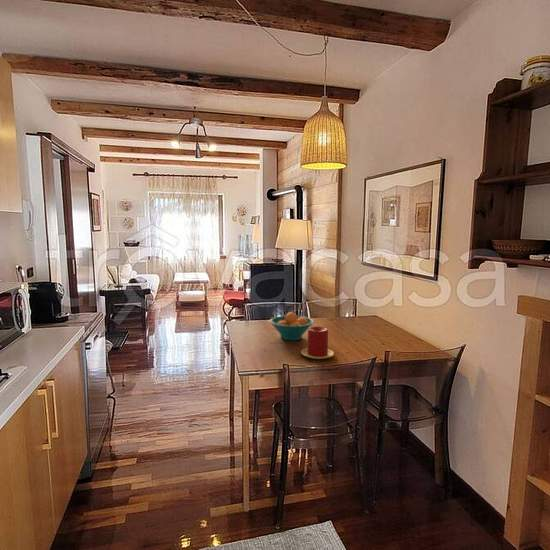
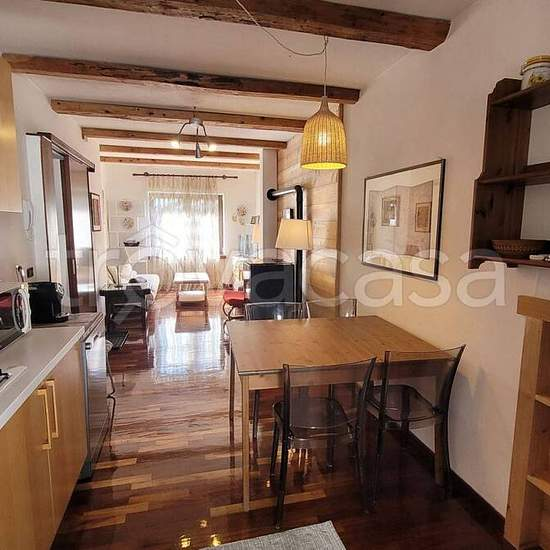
- candle (317, 342)
- fruit bowl (291, 325)
